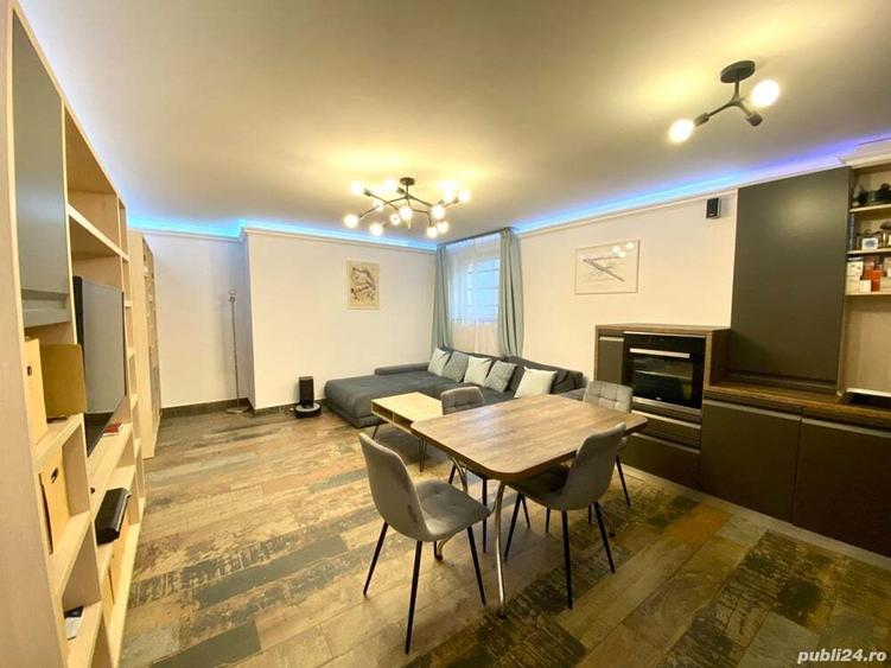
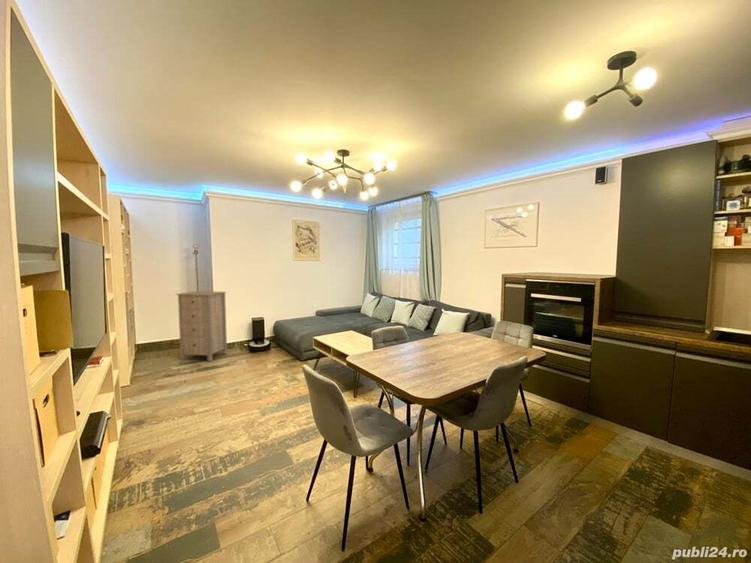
+ storage cabinet (203, 325)
